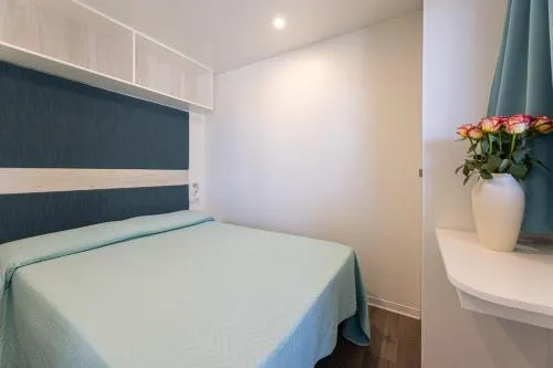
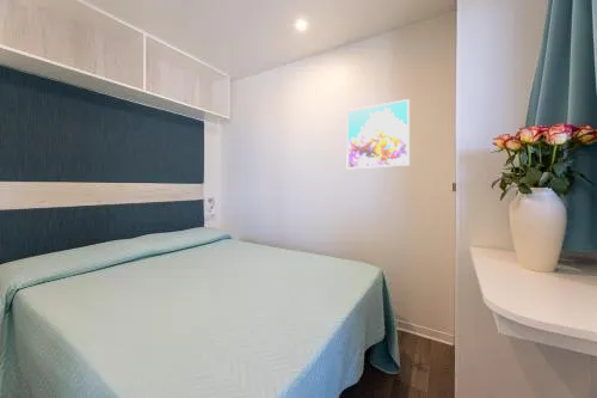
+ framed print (376, 136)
